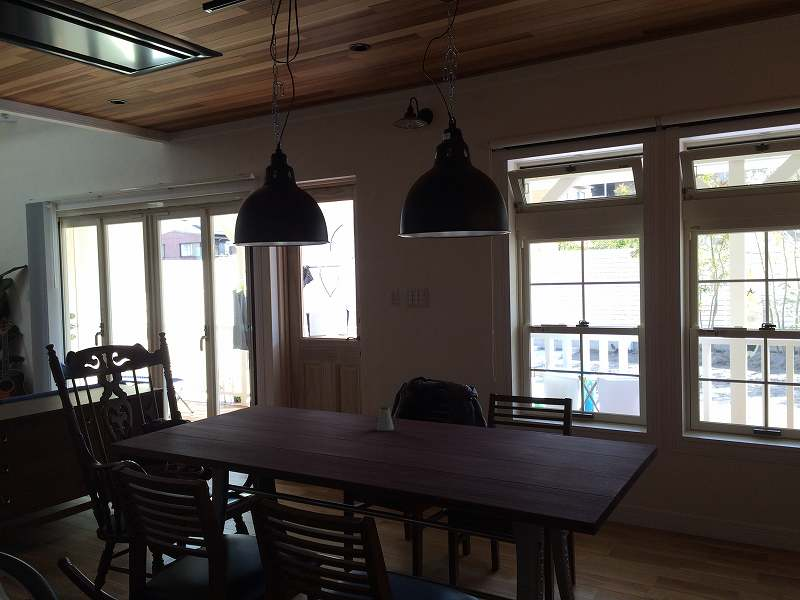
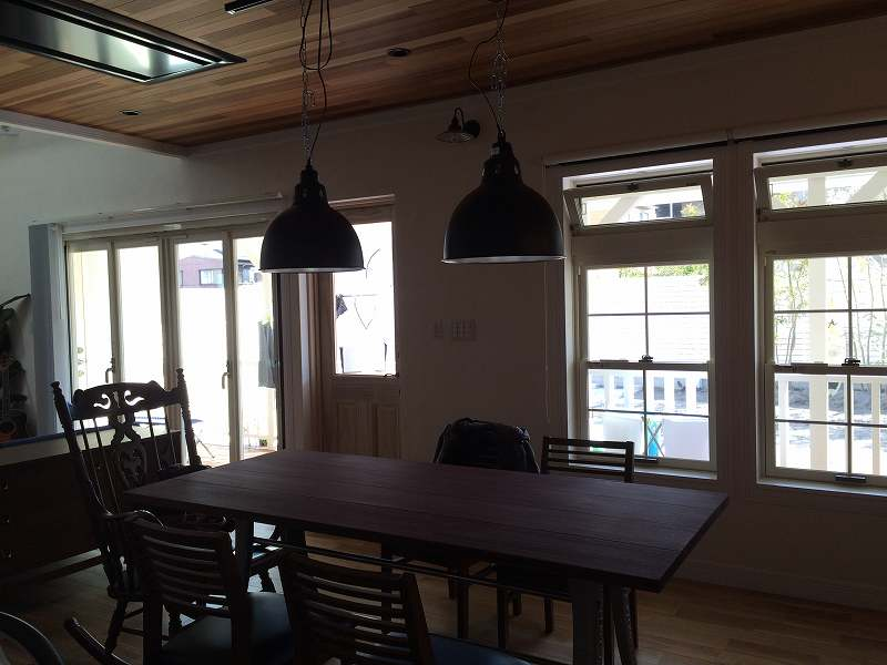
- saltshaker (385, 417)
